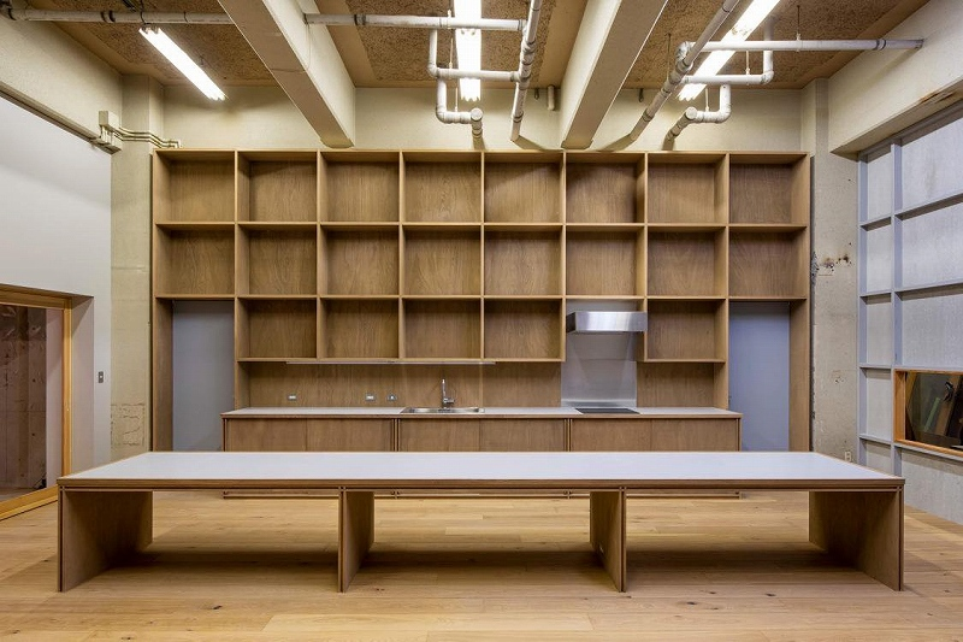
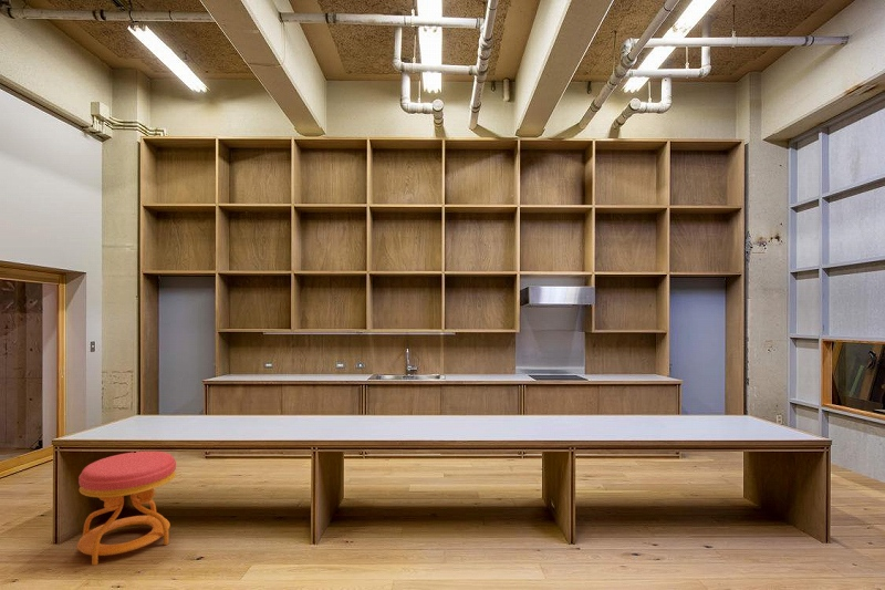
+ stool (123, 500)
